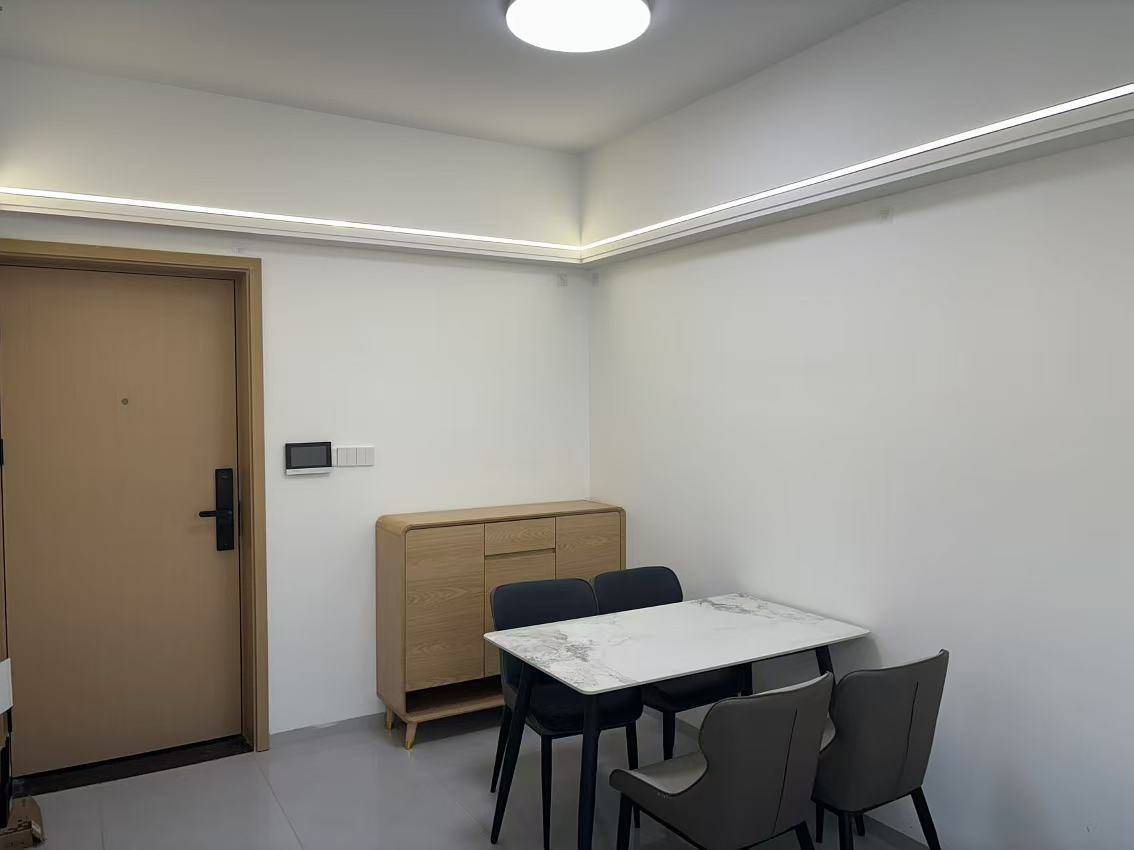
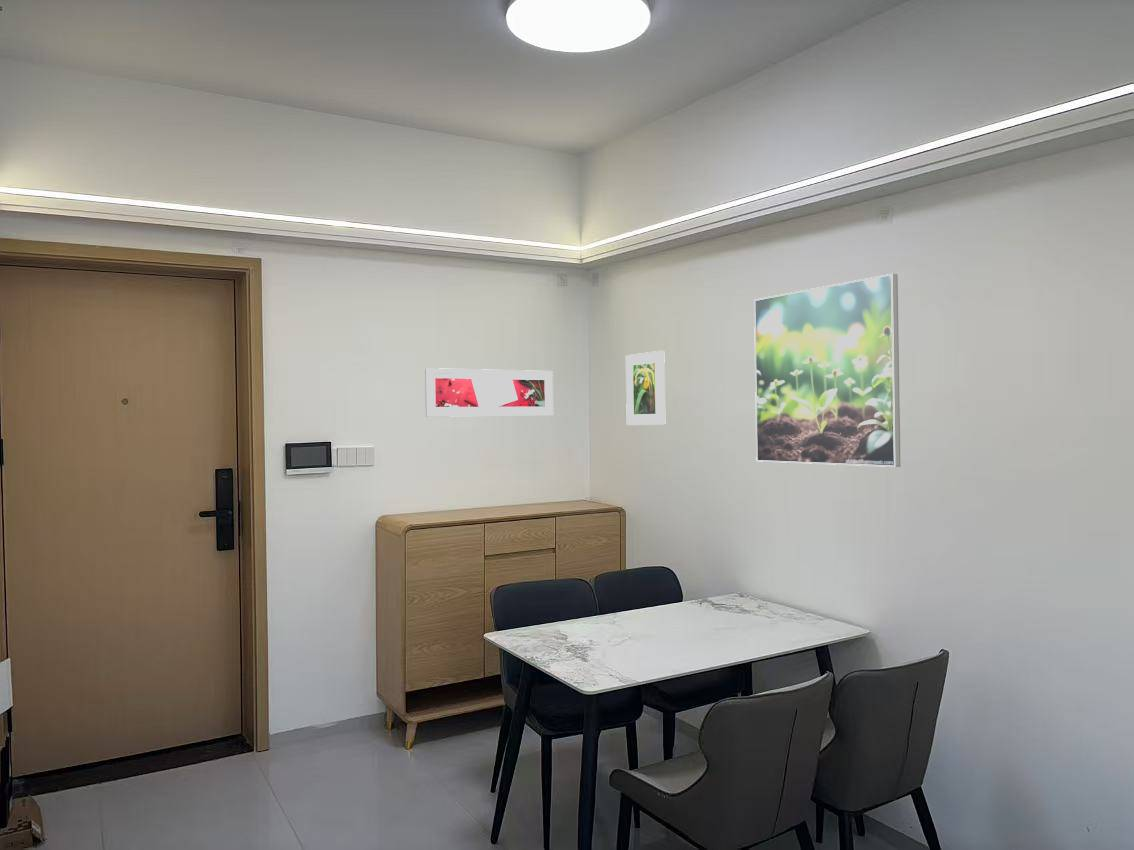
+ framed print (820, 375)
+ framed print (645, 389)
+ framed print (491, 392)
